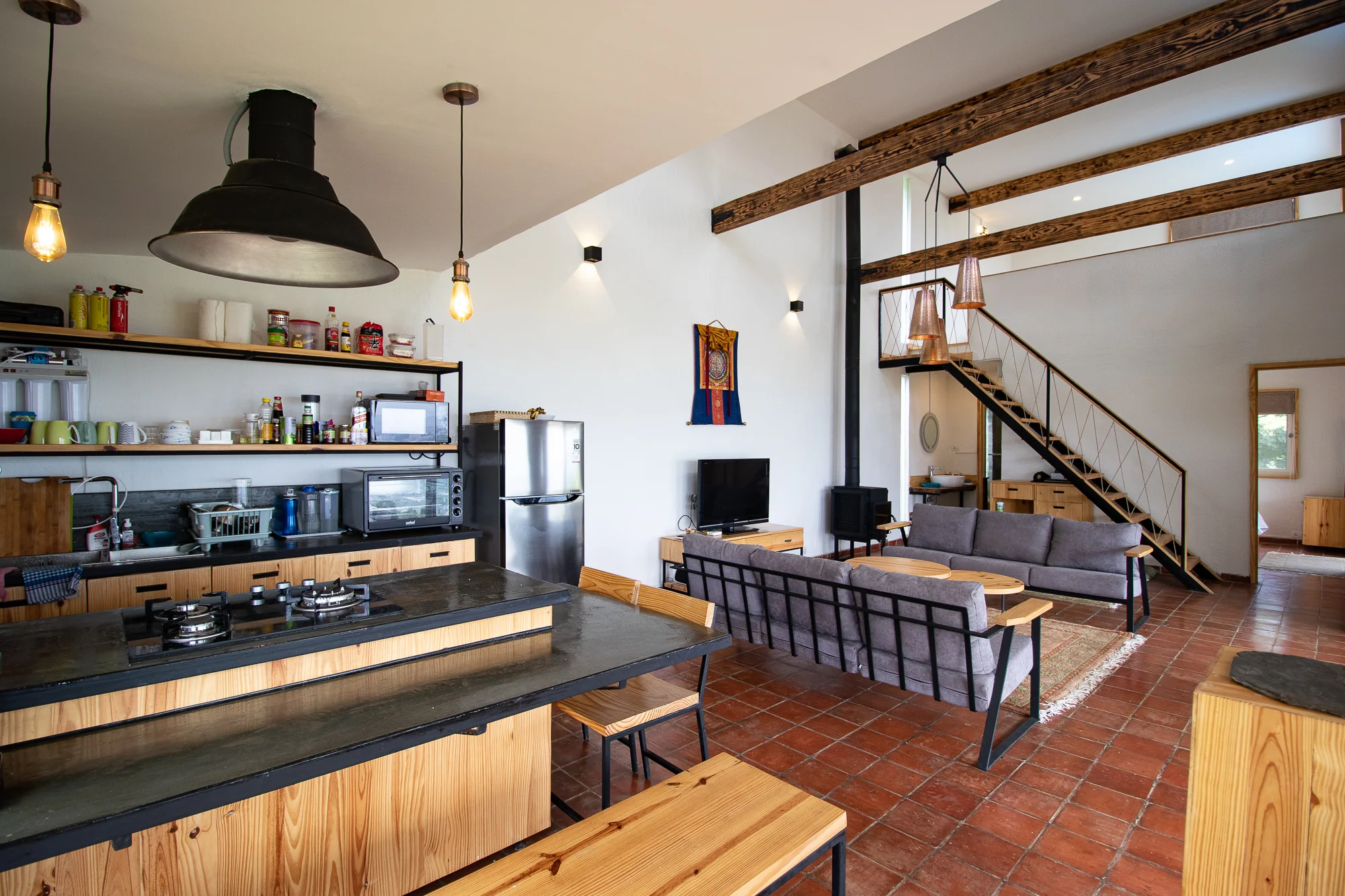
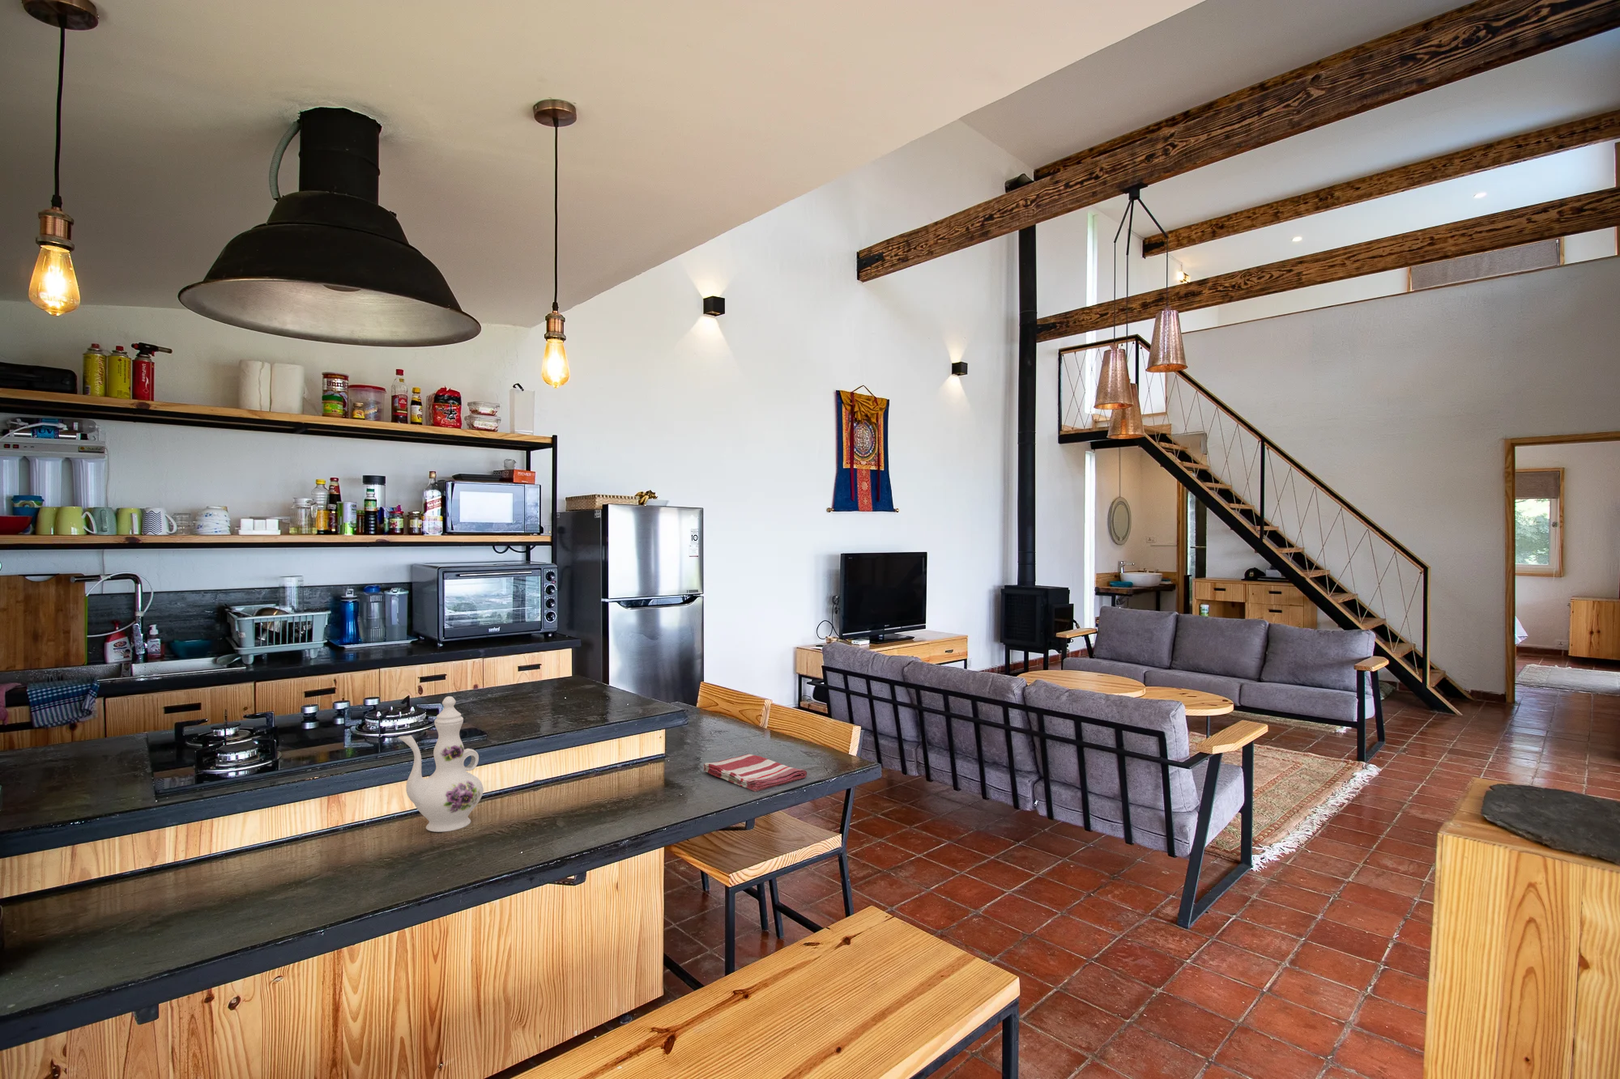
+ chinaware (440, 762)
+ dish towel (753, 770)
